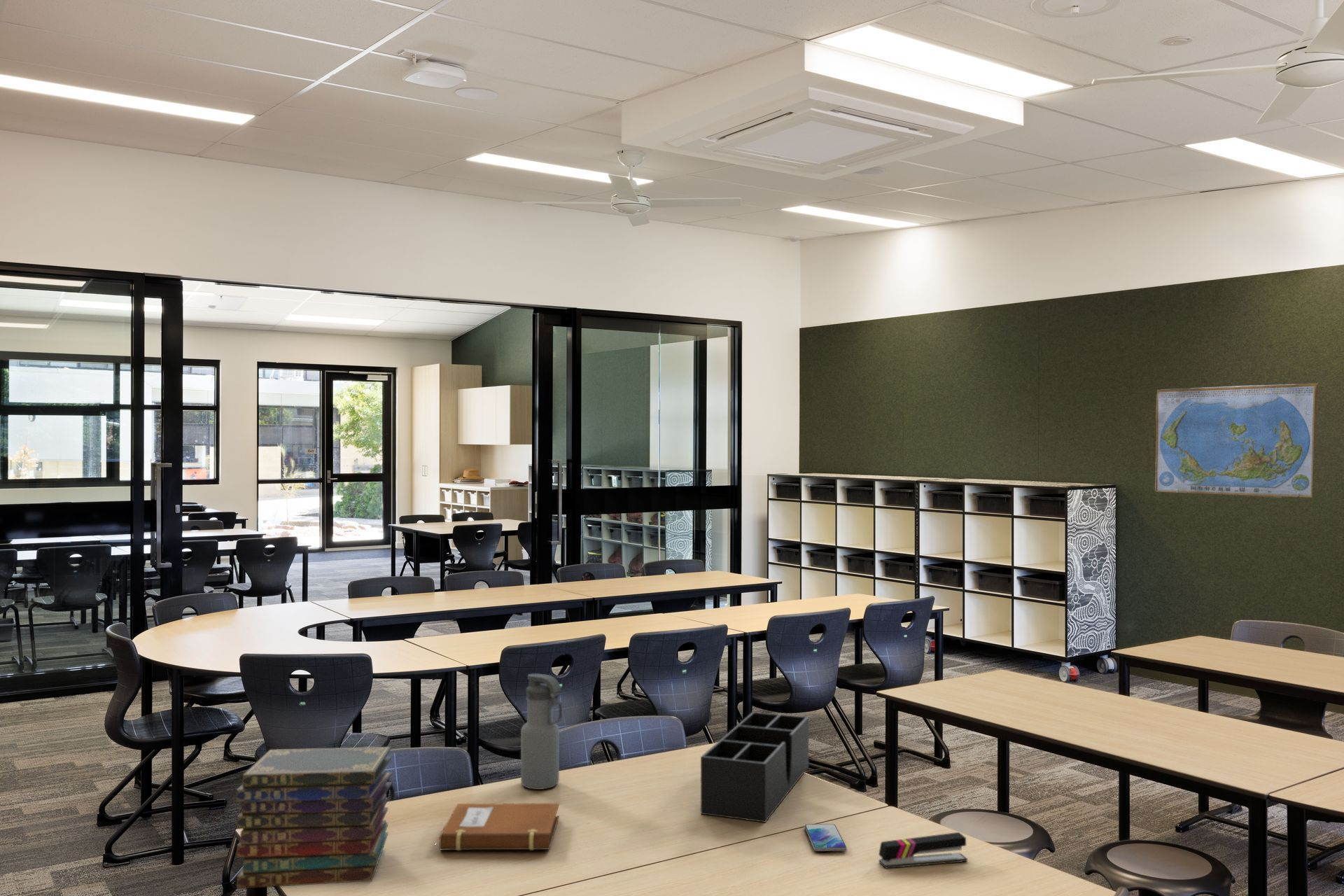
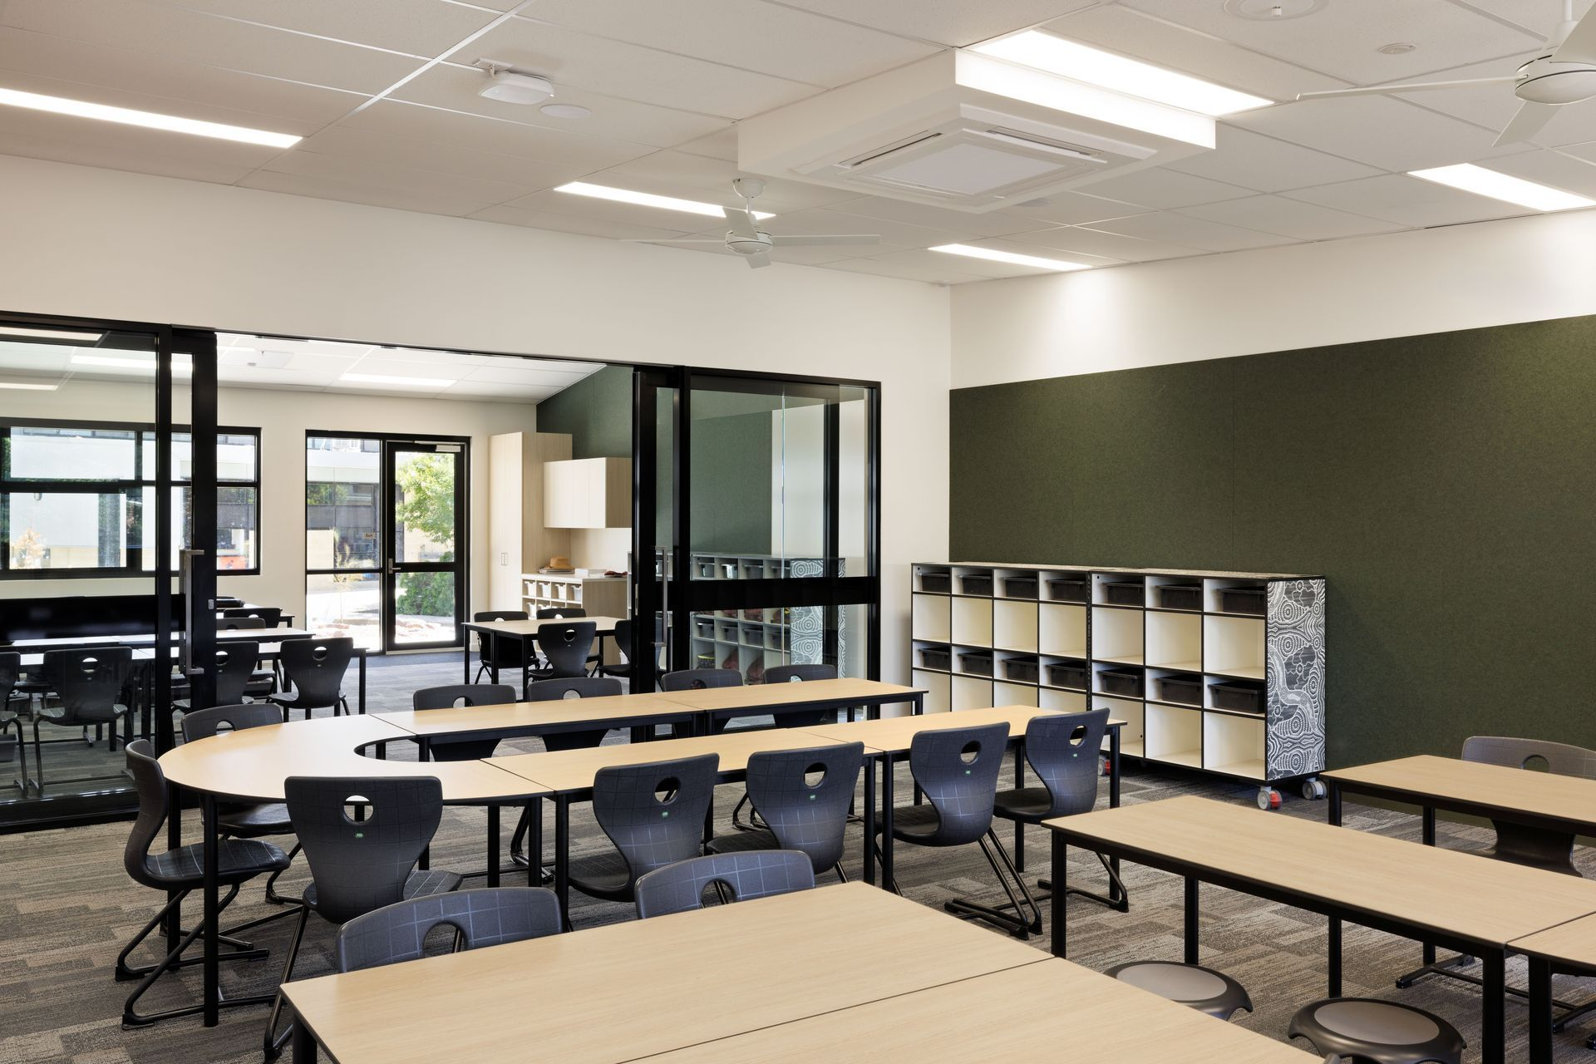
- notebook (498, 826)
- book stack (318, 813)
- desk organizer (758, 762)
- stapler (923, 849)
- water bottle (540, 729)
- world map (1231, 441)
- smartphone (825, 837)
